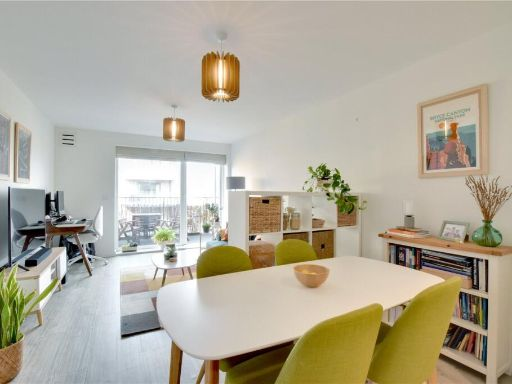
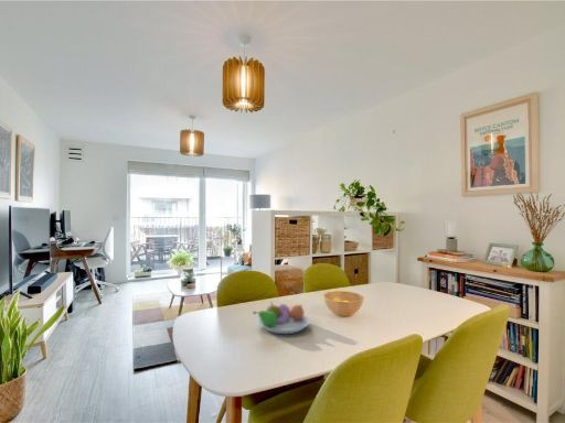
+ fruit bowl (281, 315)
